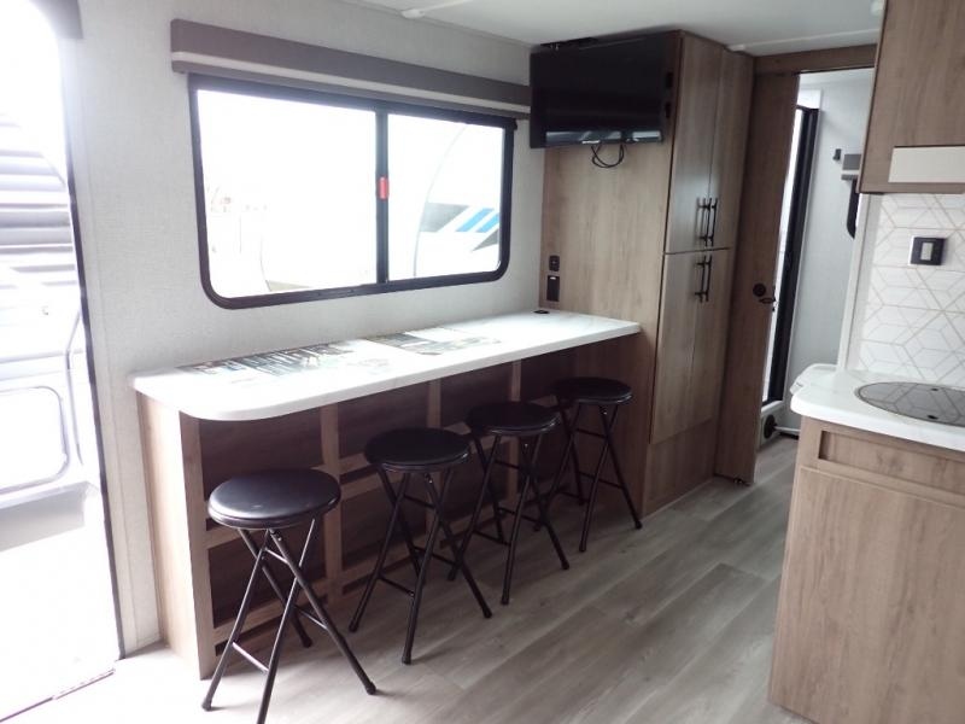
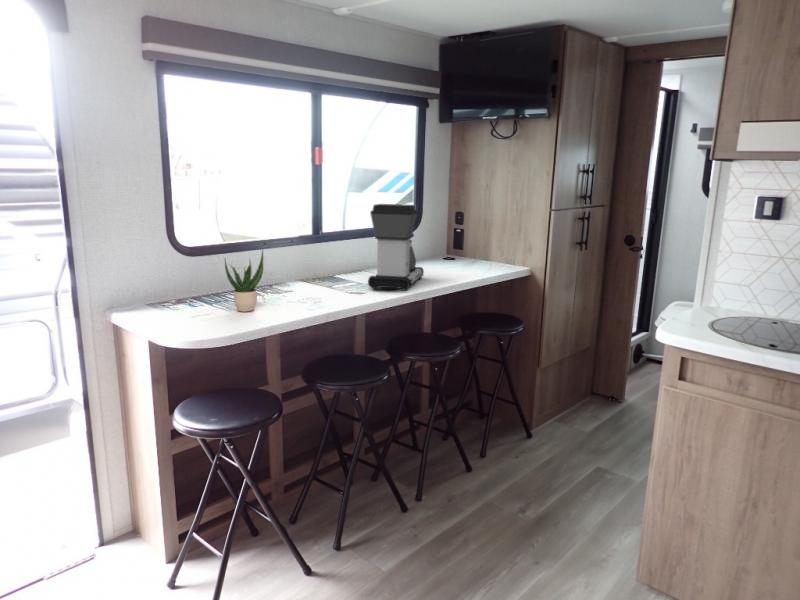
+ coffee maker (398, 244)
+ potted plant (246, 279)
